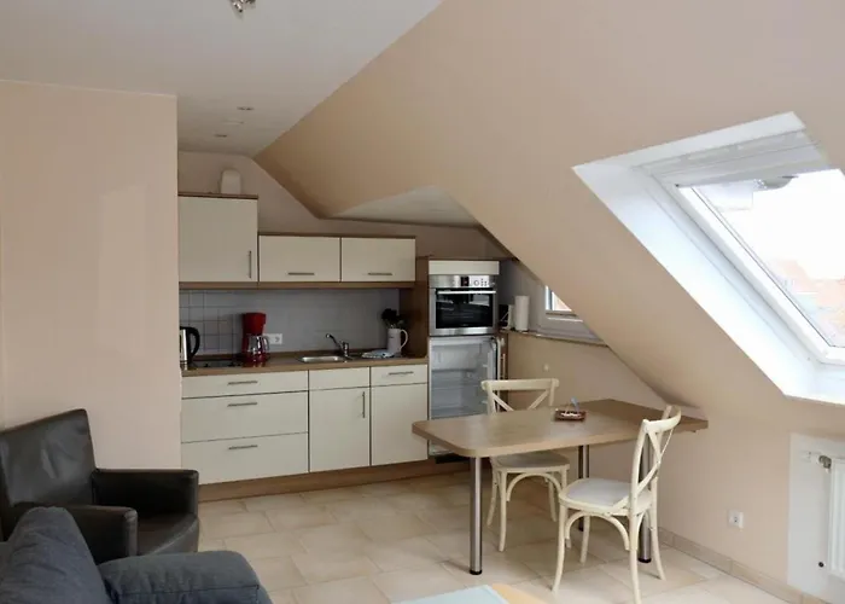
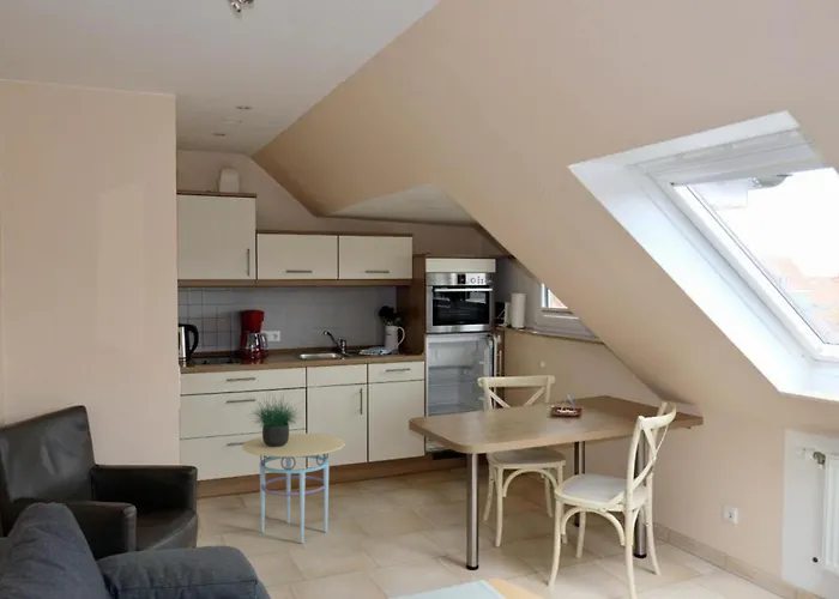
+ potted plant (274, 415)
+ side table (289, 488)
